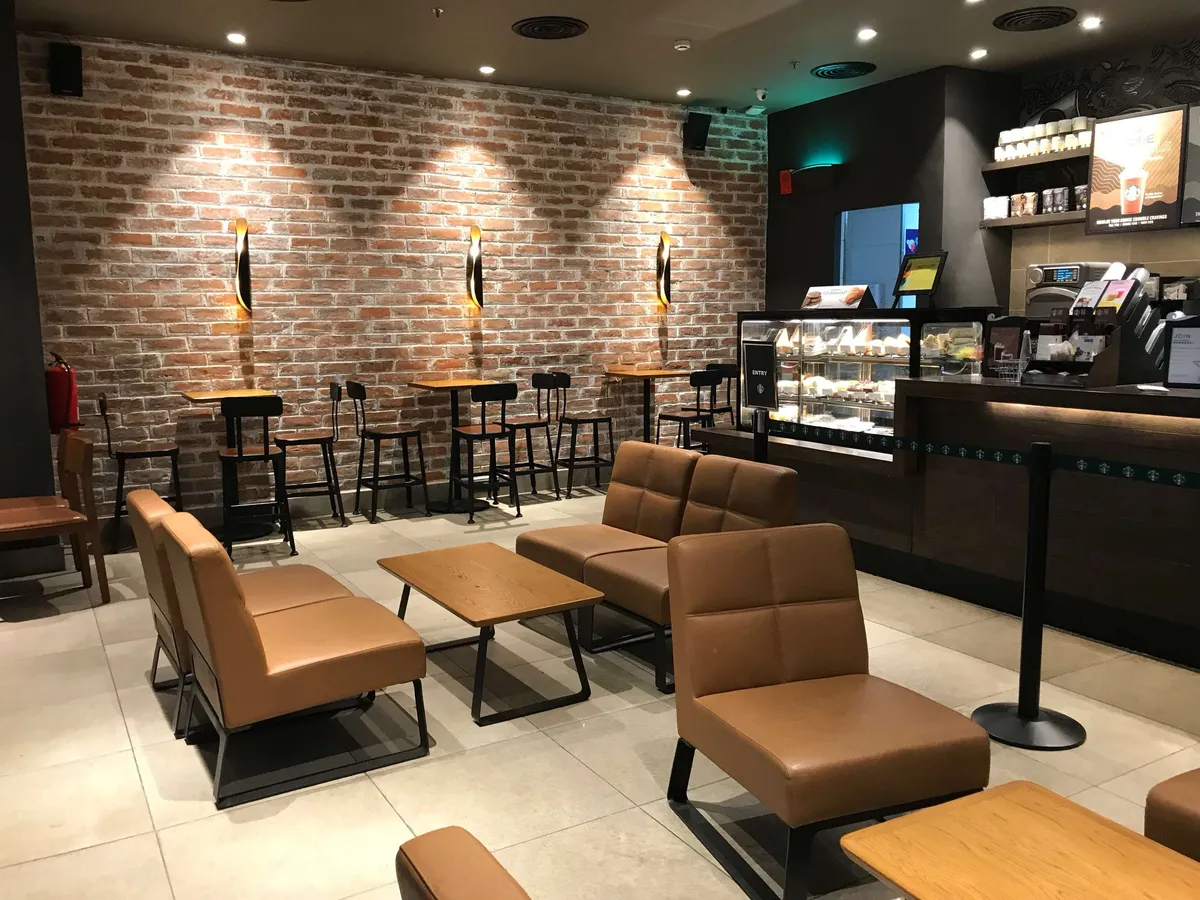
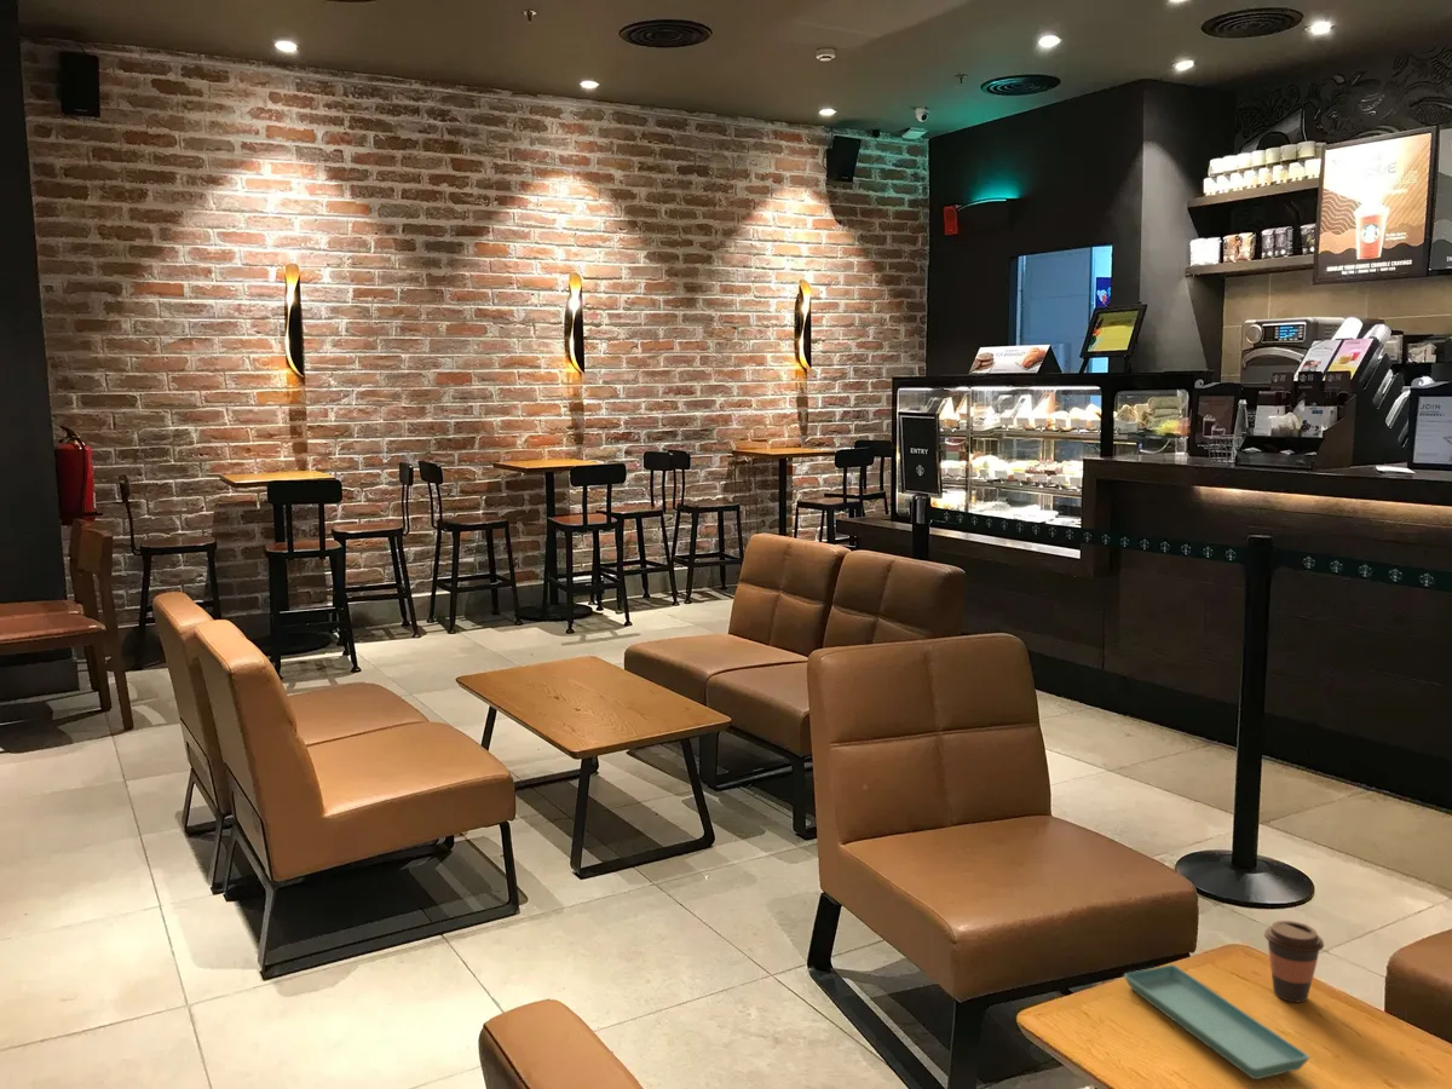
+ coffee cup (1292, 962)
+ saucer (1209, 1019)
